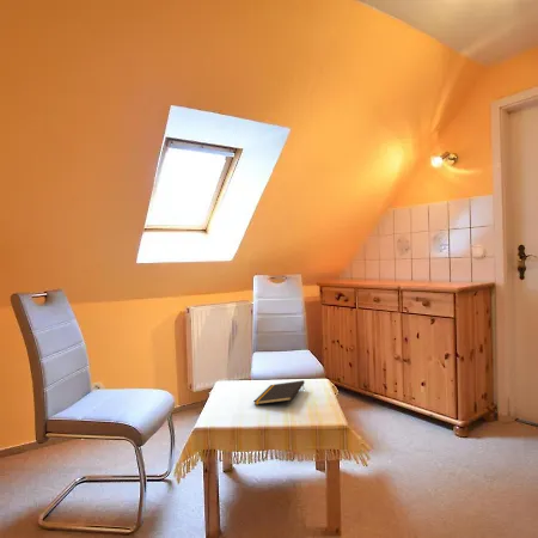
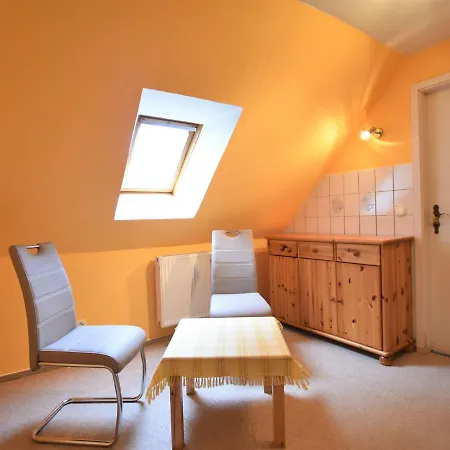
- notepad (280, 391)
